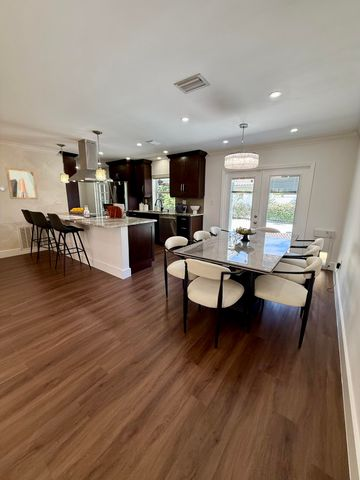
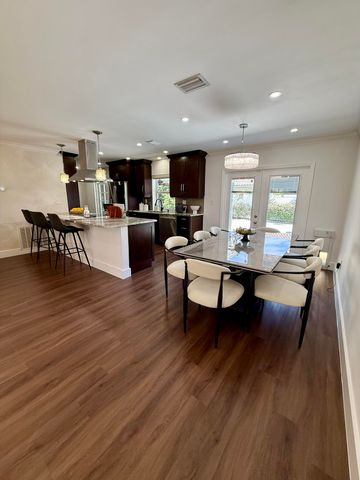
- wall art (22, 184)
